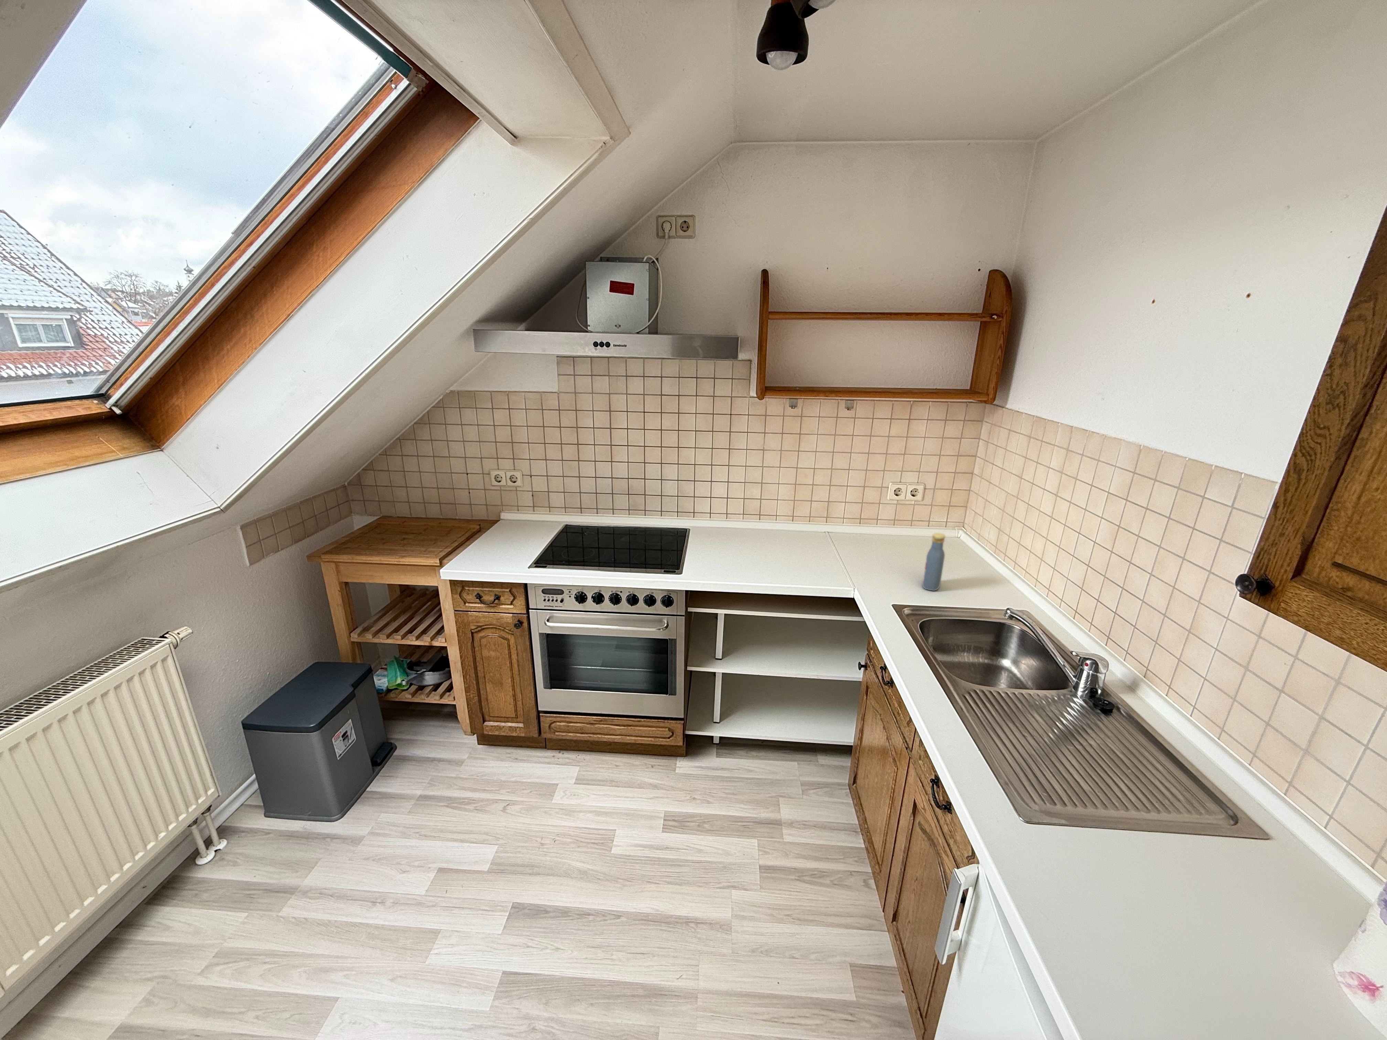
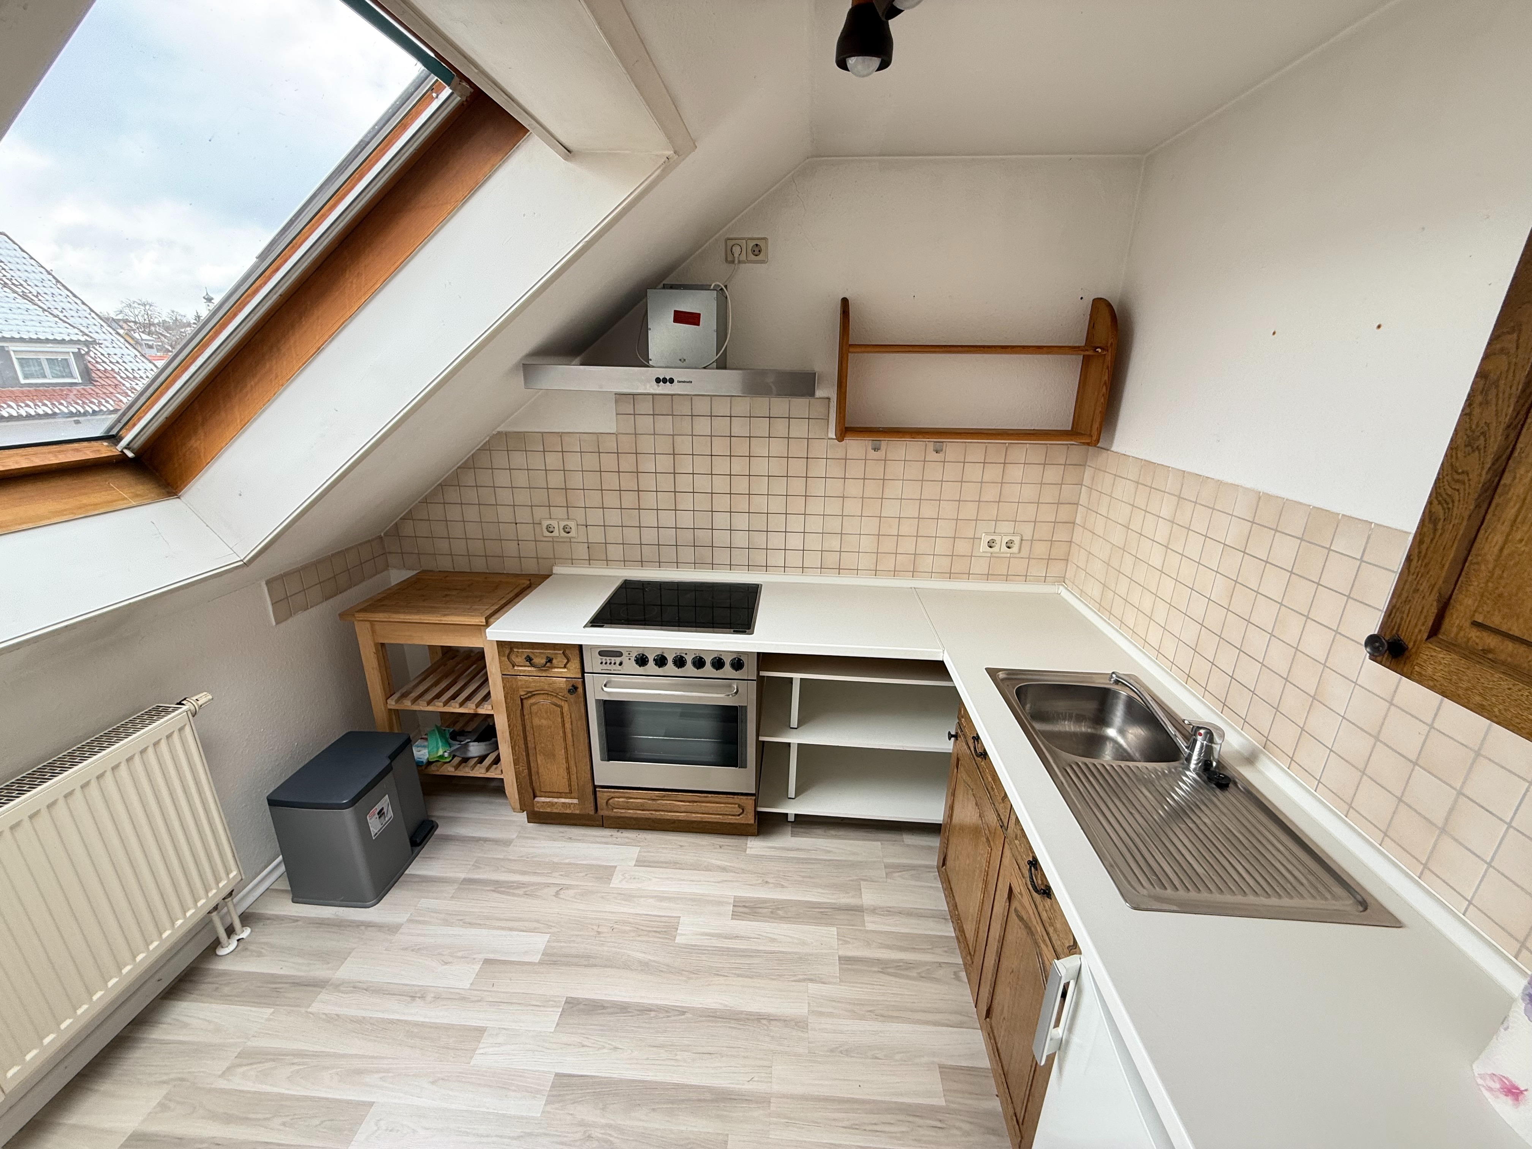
- vodka (935, 560)
